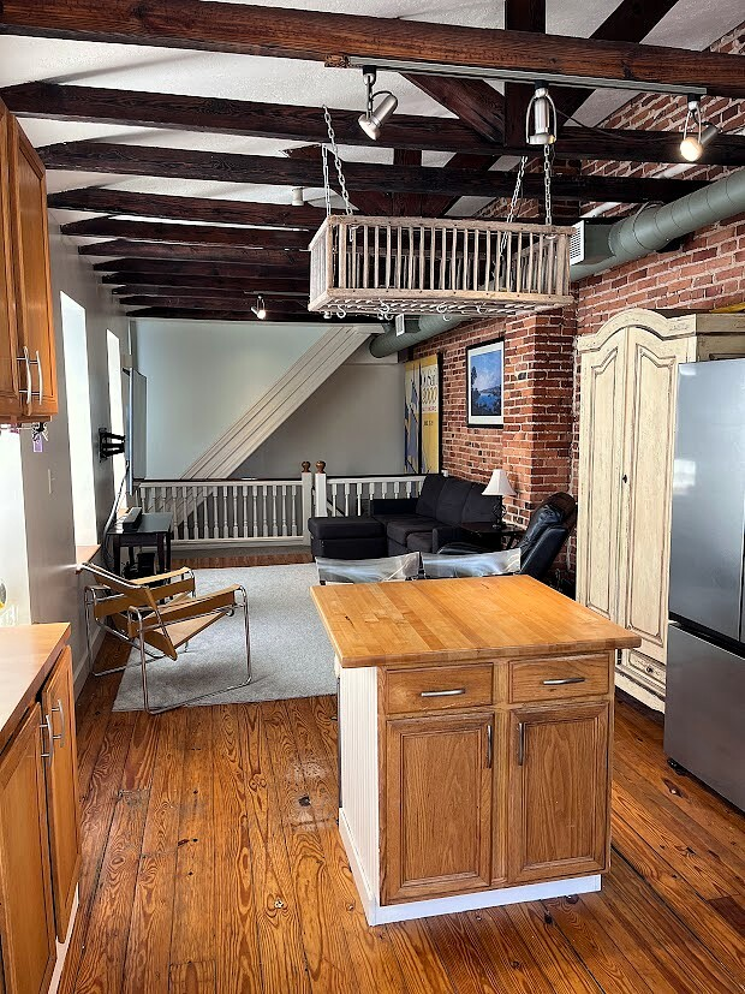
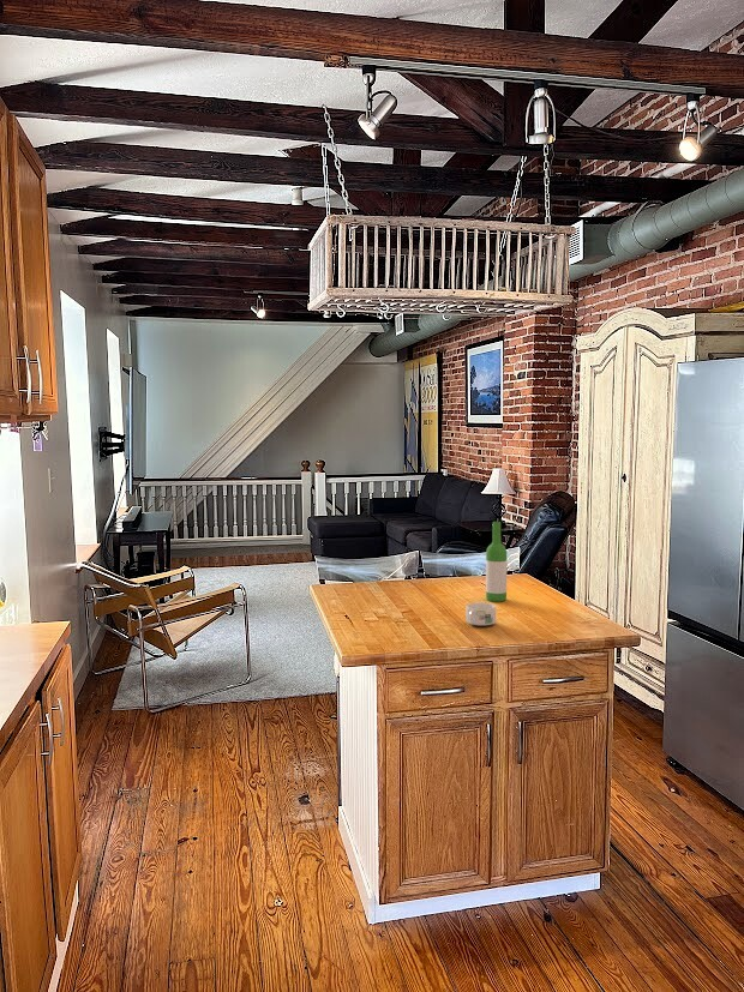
+ mug (479, 615)
+ wine bottle (496, 560)
